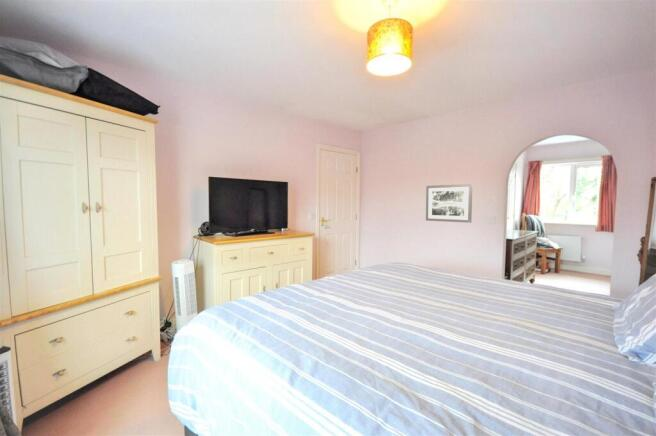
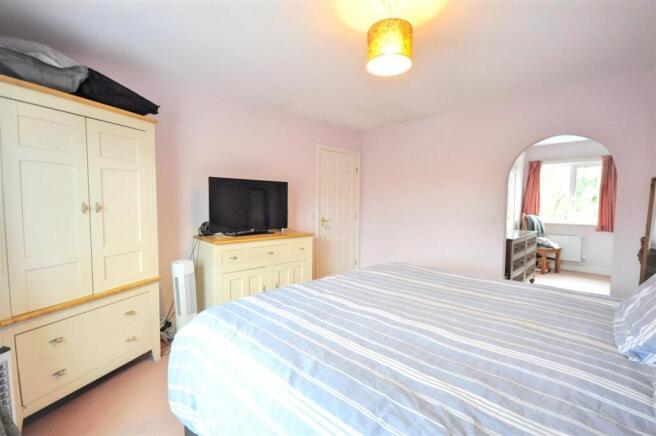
- wall art (447, 203)
